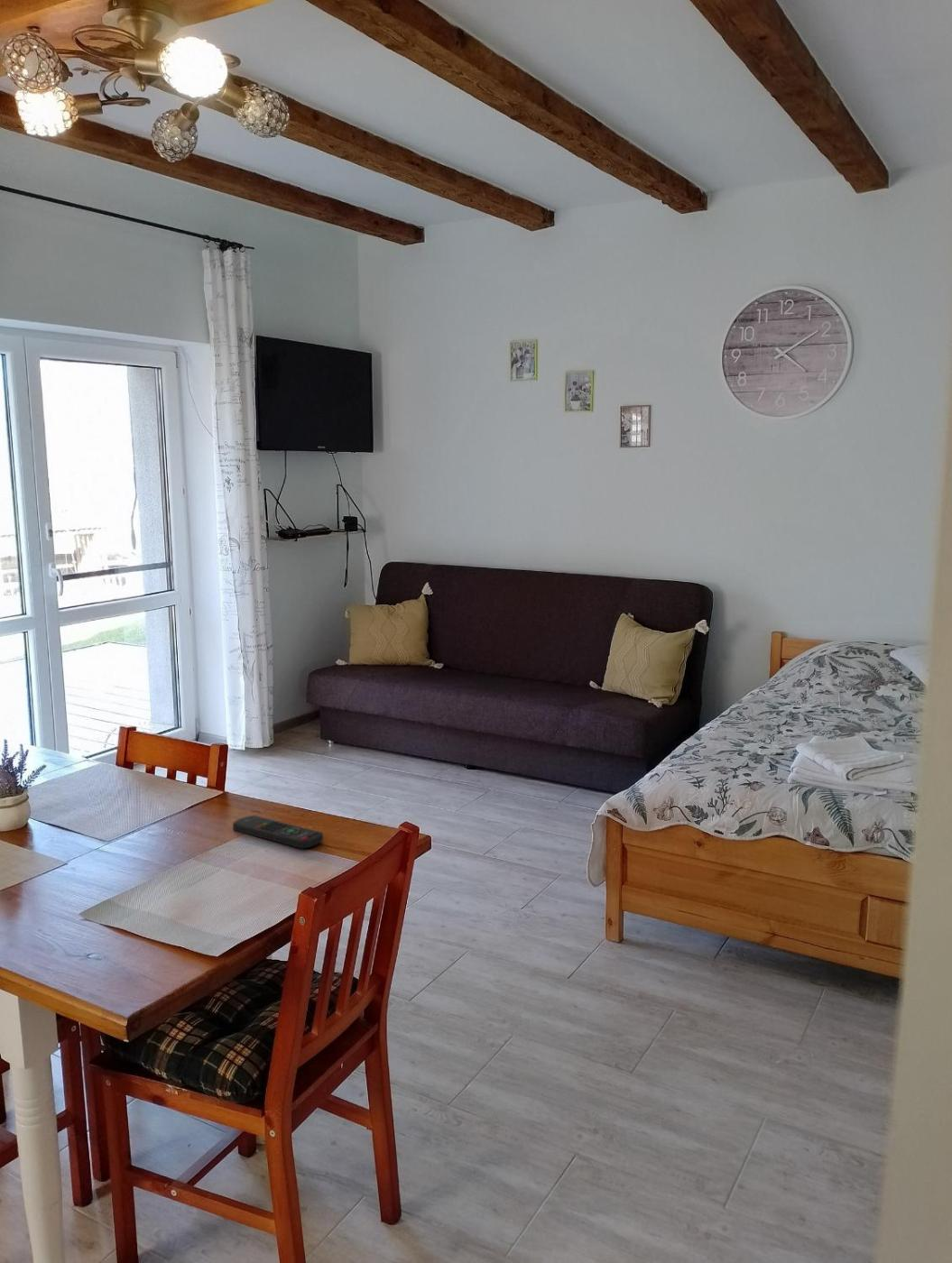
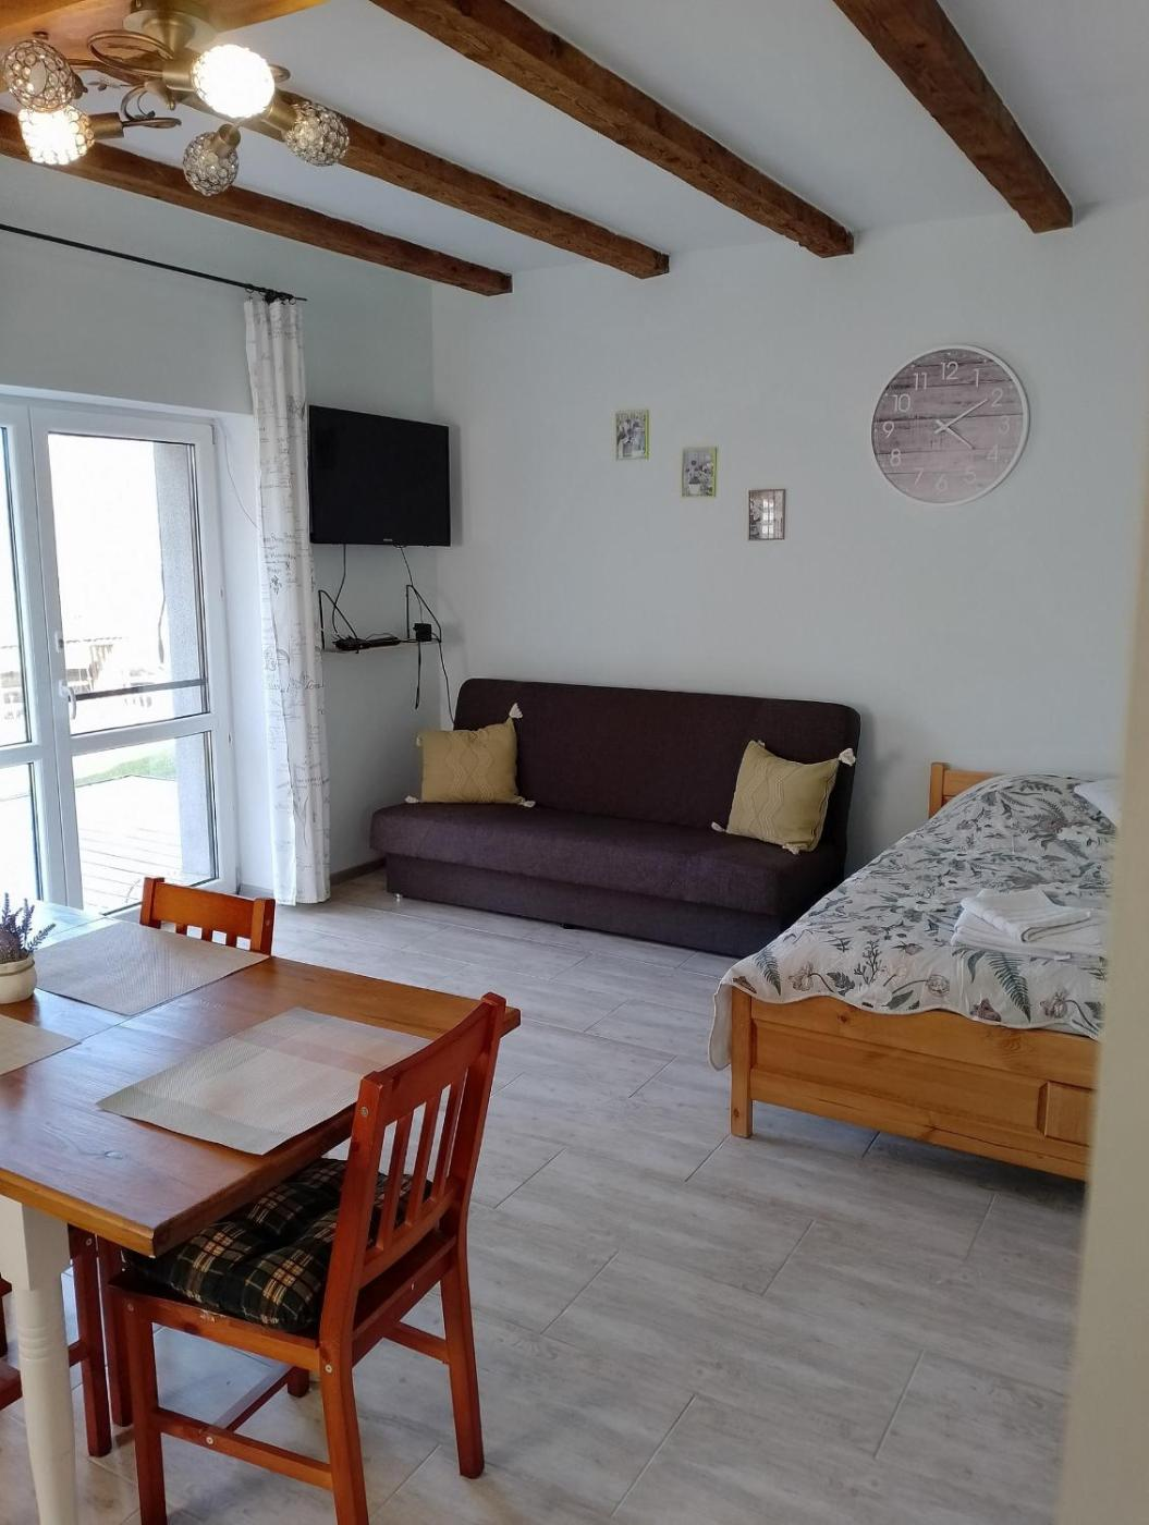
- remote control (277, 831)
